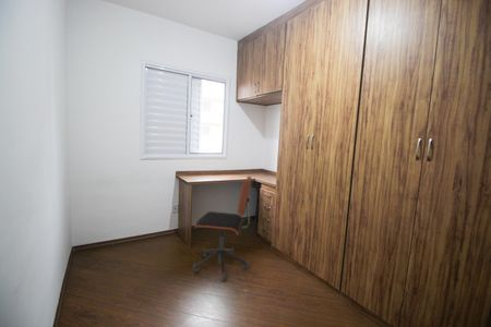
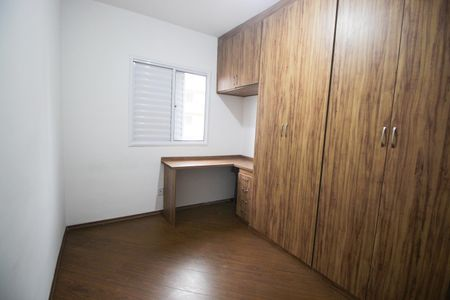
- office chair (224, 221)
